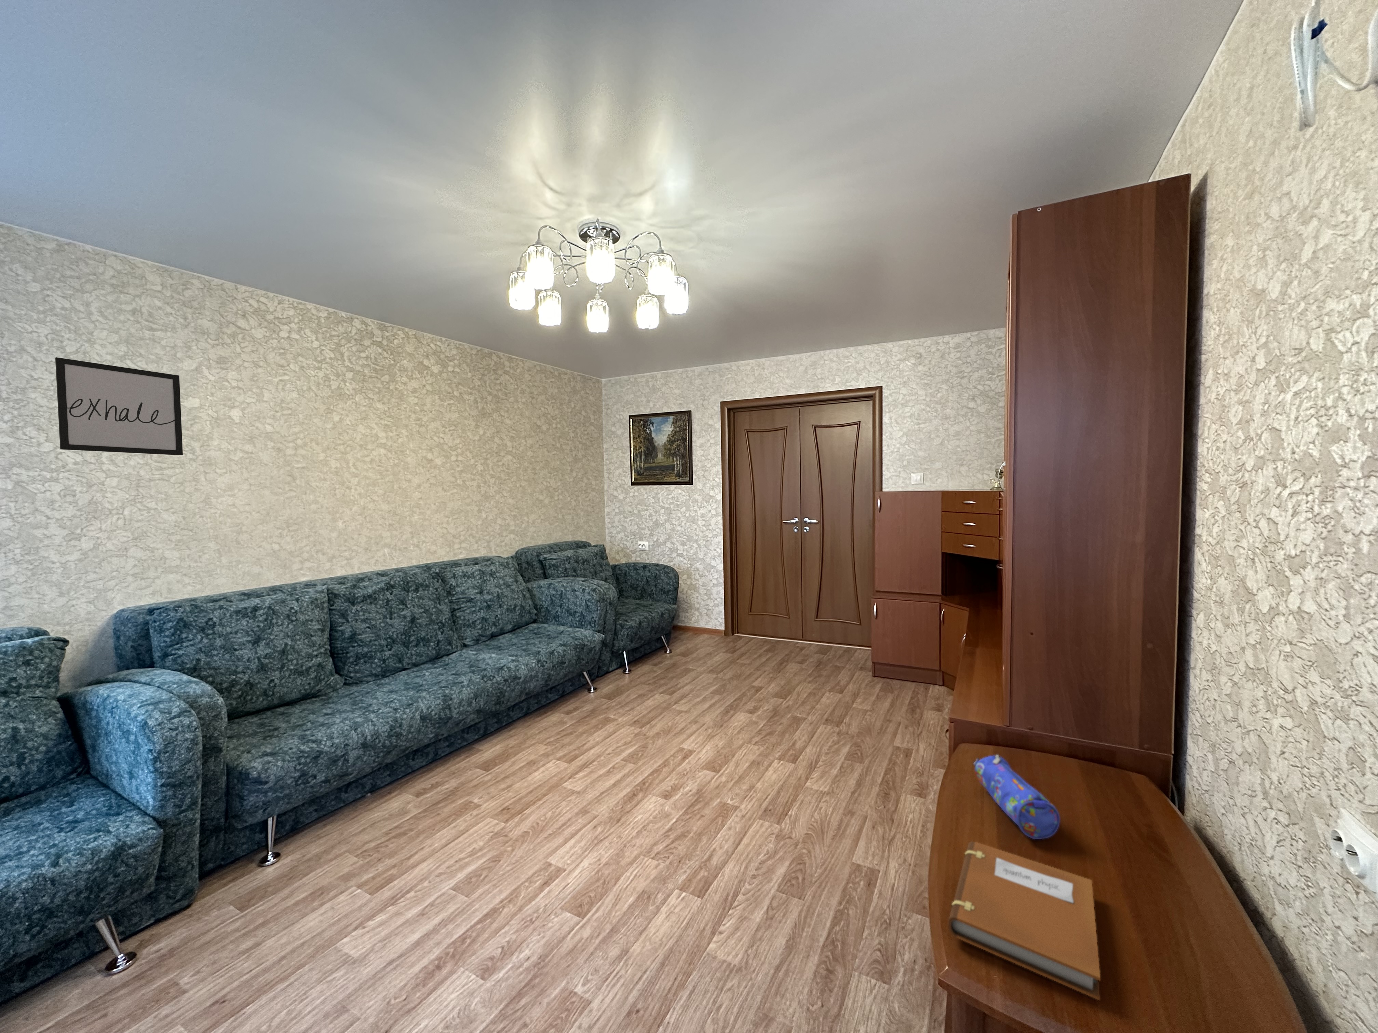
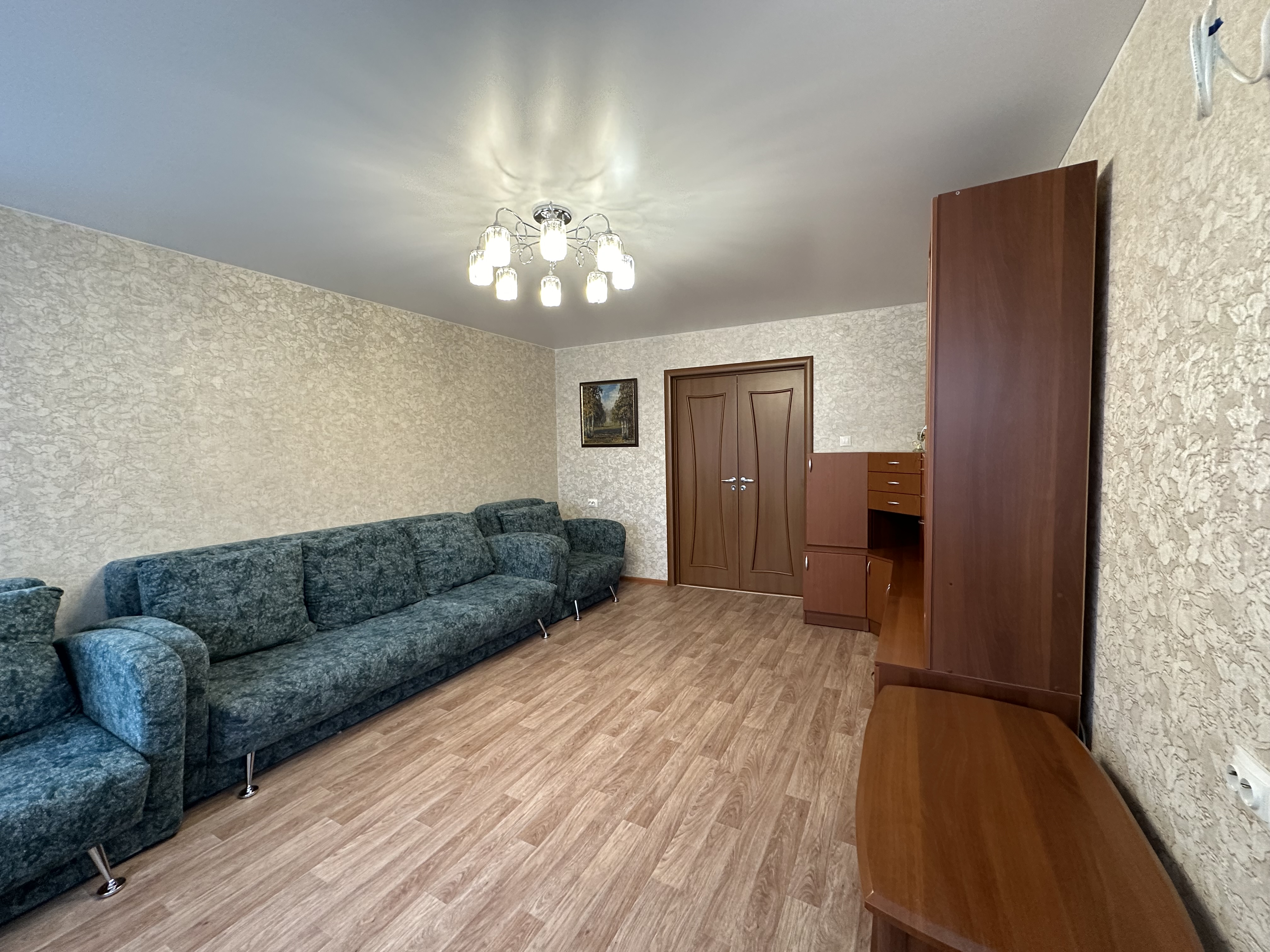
- pencil case (1013, 792)
- wall art (124, 410)
- notebook (1022, 904)
